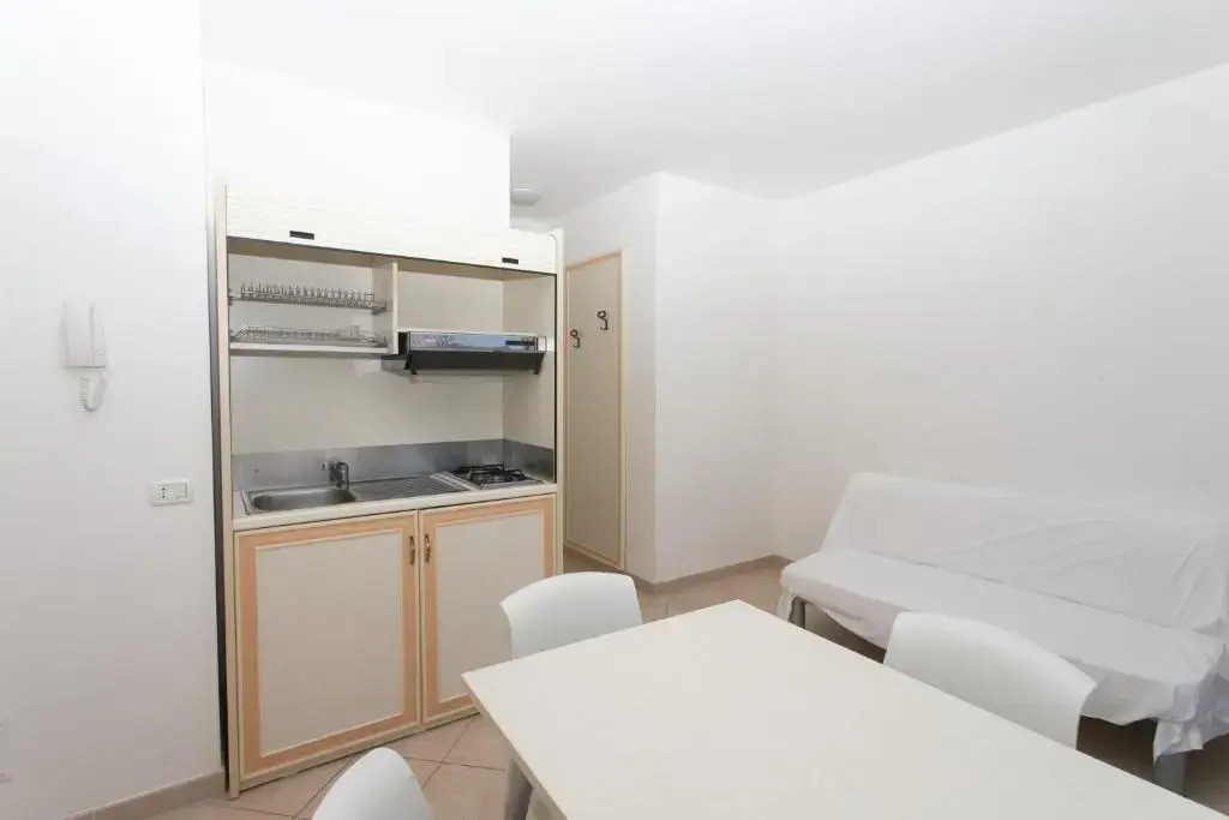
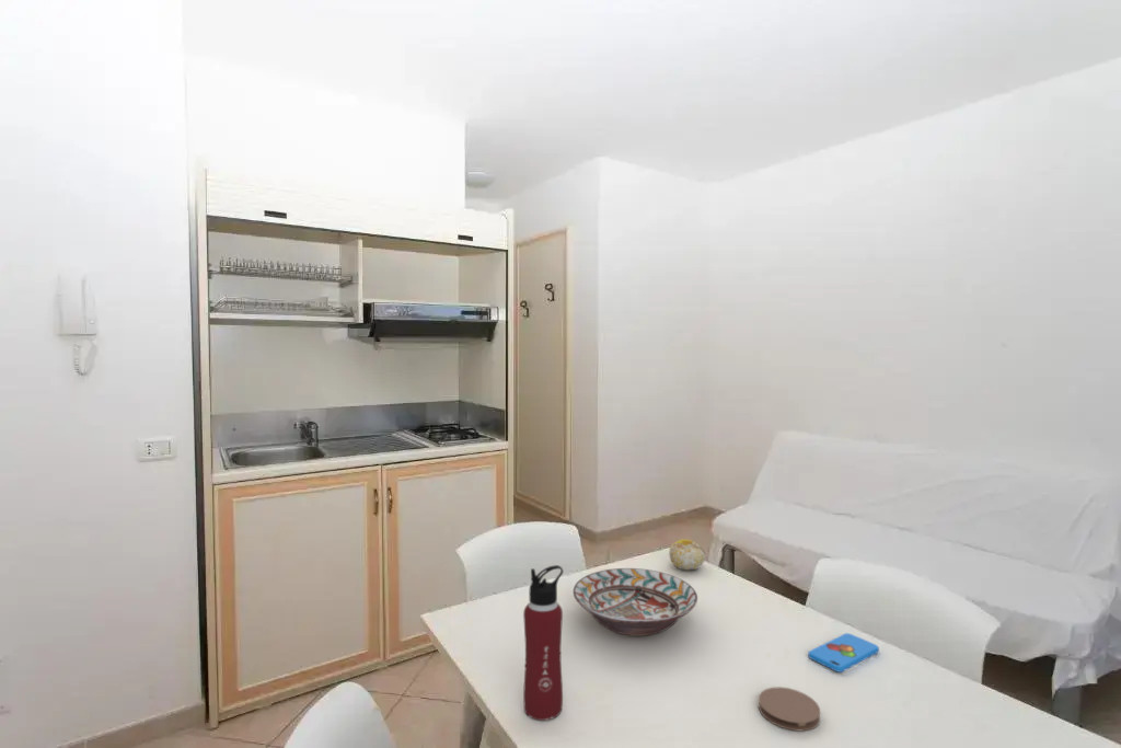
+ coaster (788, 707)
+ decorative bowl (634, 606)
+ smartphone (843, 652)
+ water bottle (543, 637)
+ fruit (686, 554)
